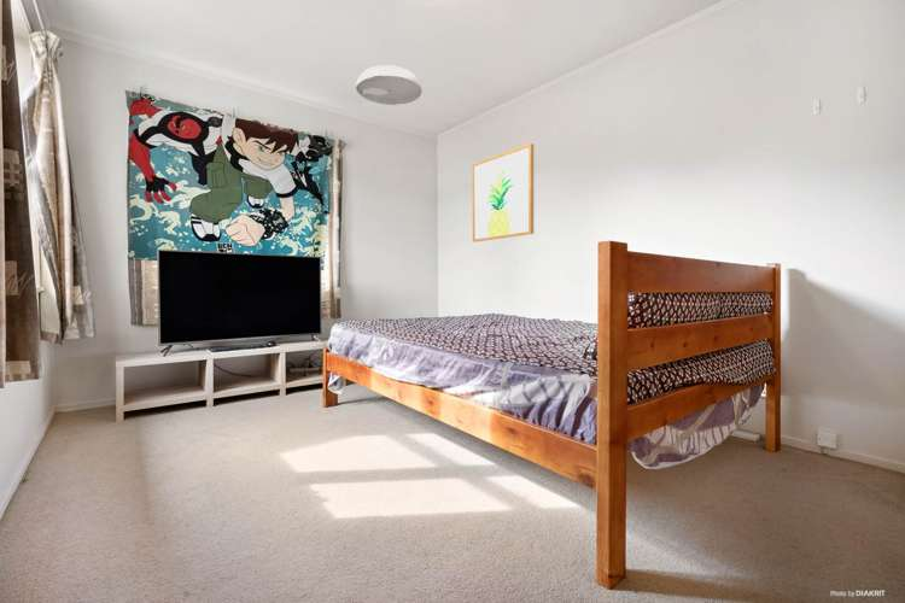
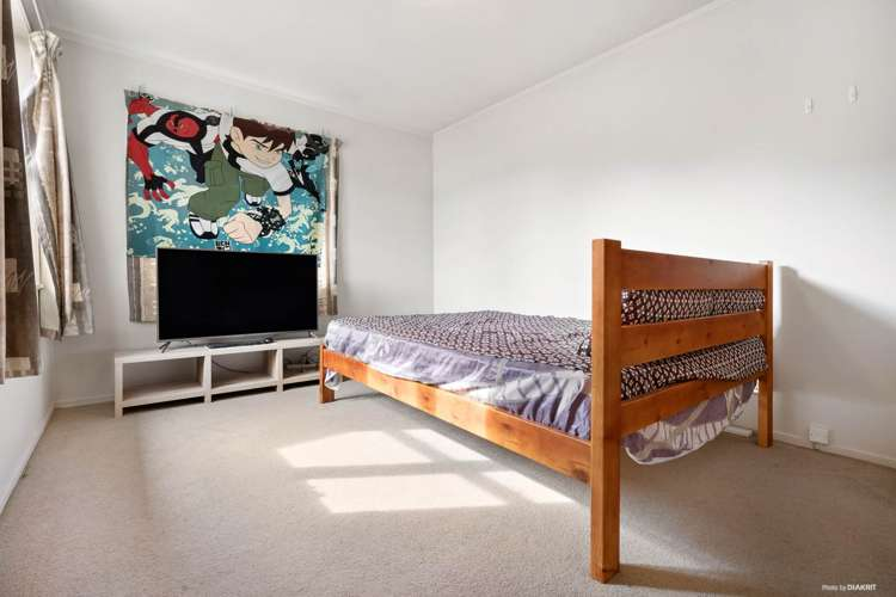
- ceiling light (389, 83)
- wall art (501, 197)
